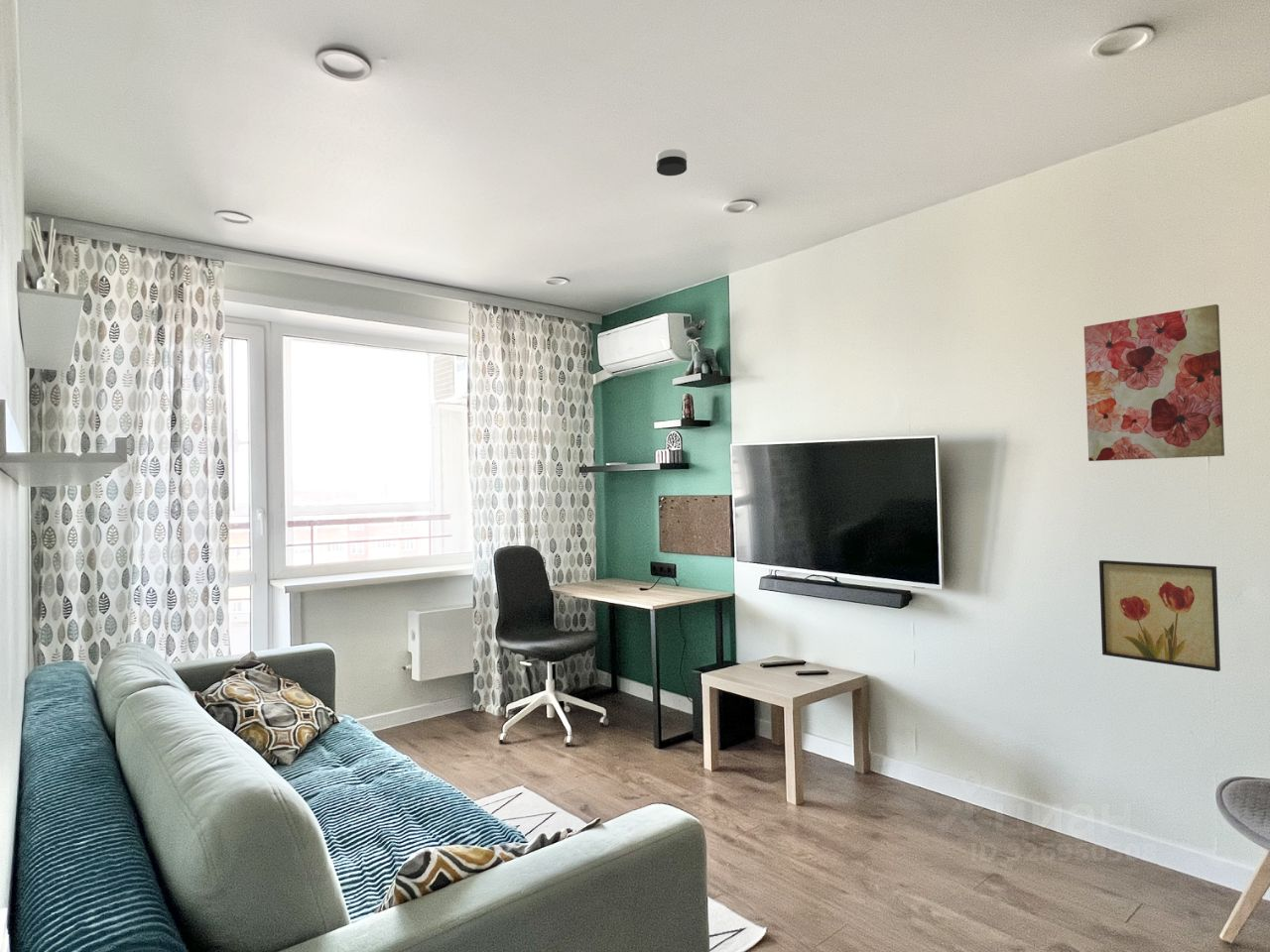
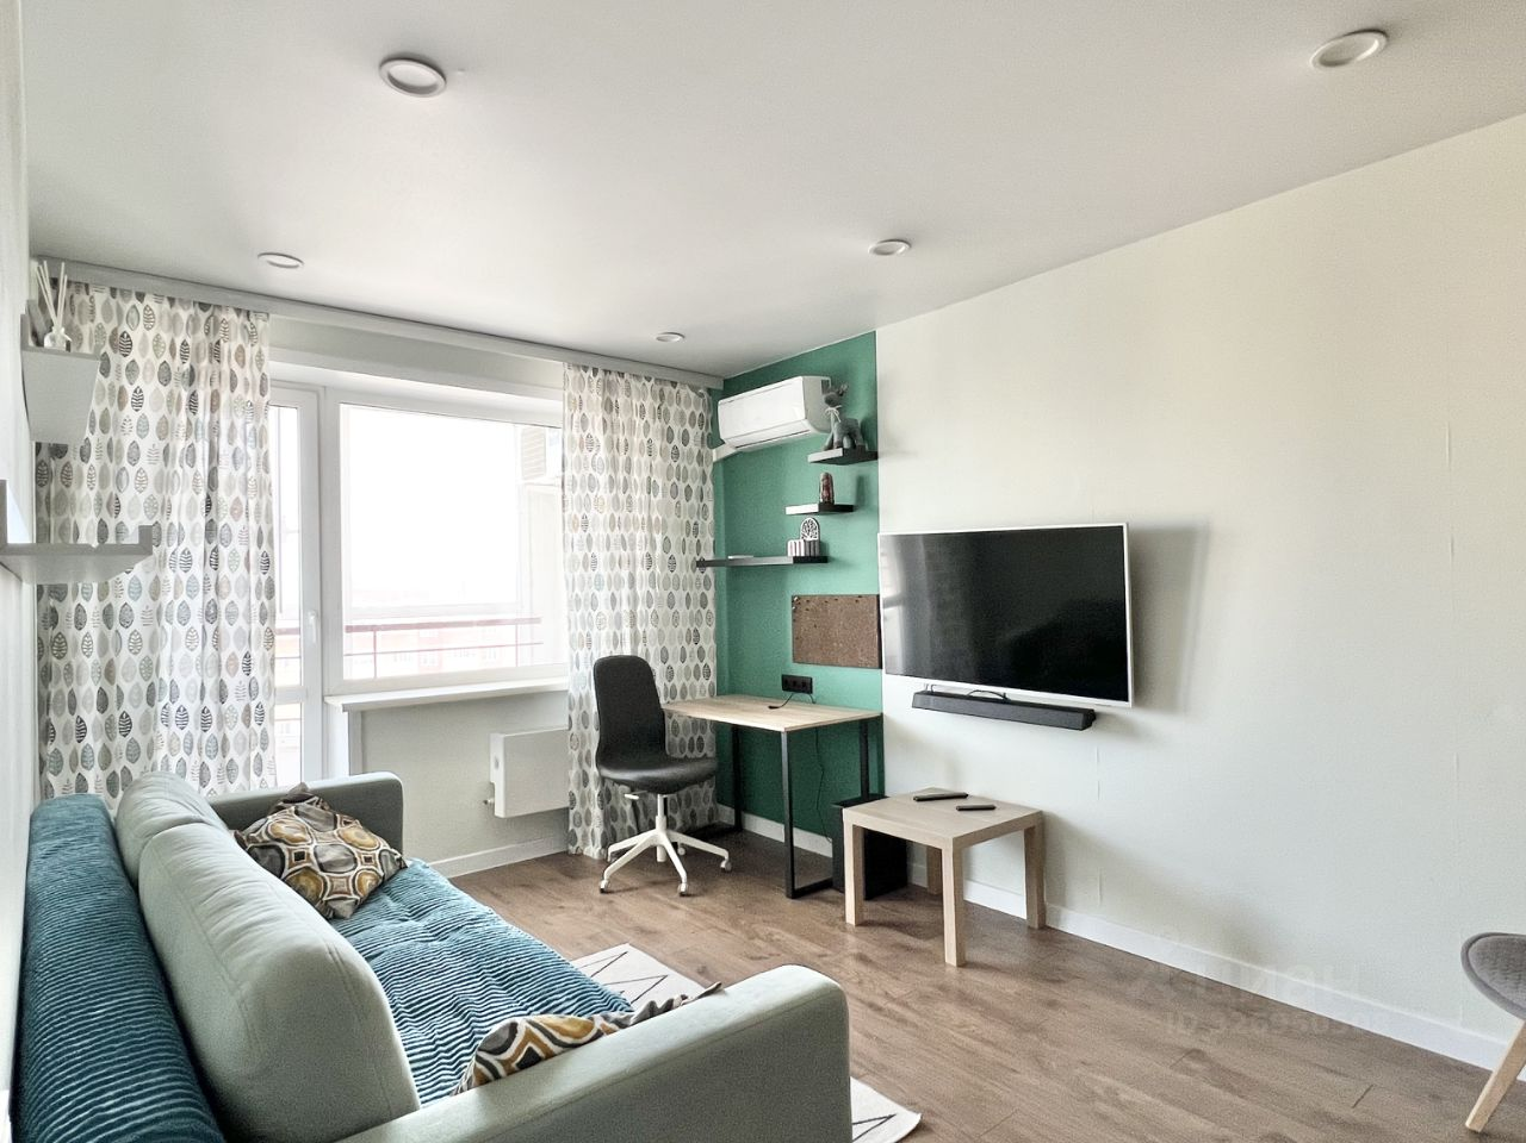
- smoke detector (671, 163)
- wall art (1150, 387)
- wall art (1157, 612)
